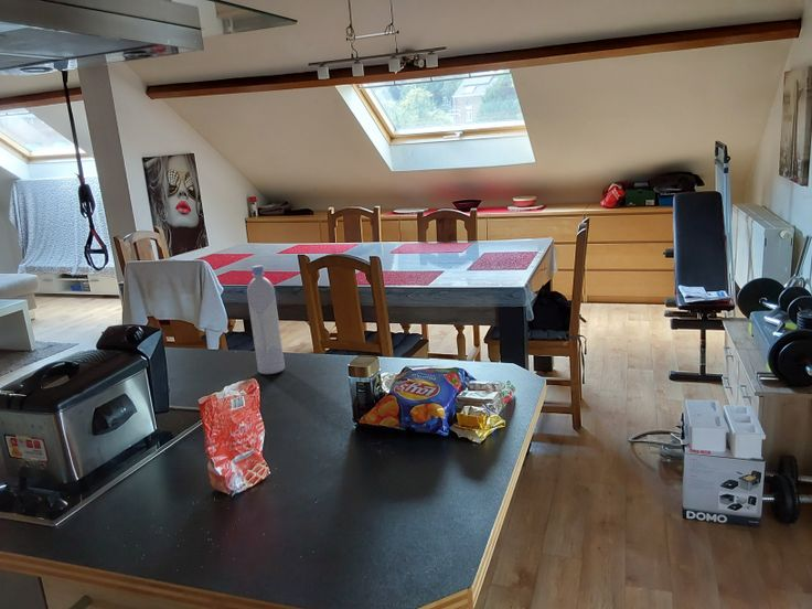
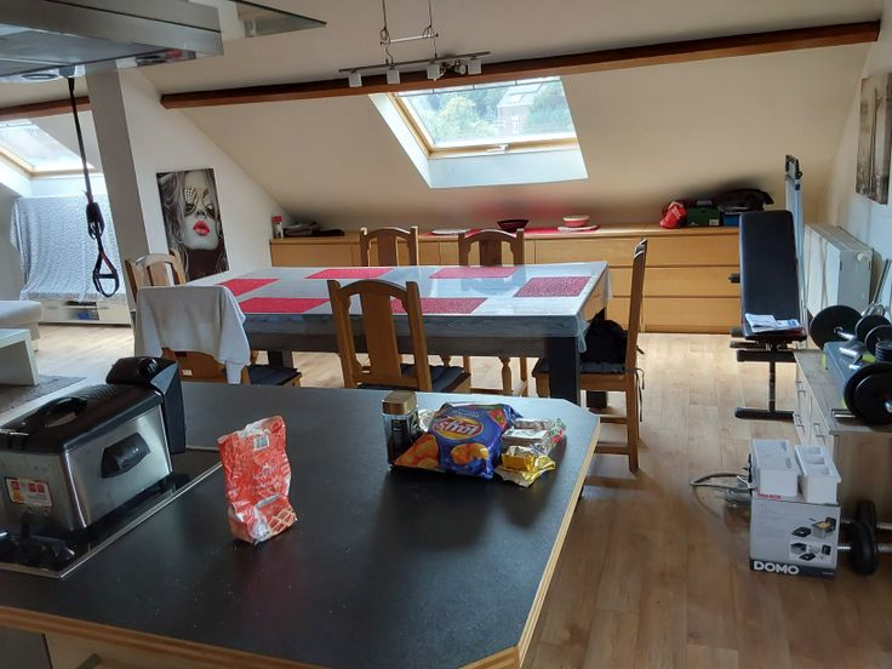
- bottle (264, 319)
